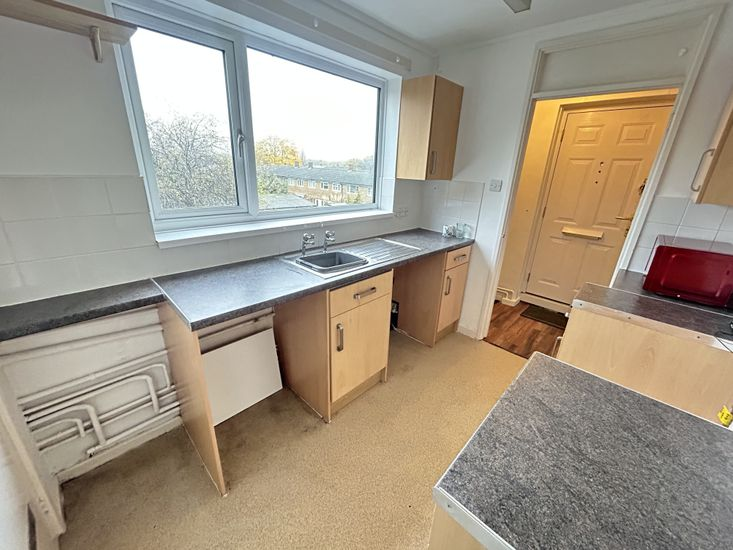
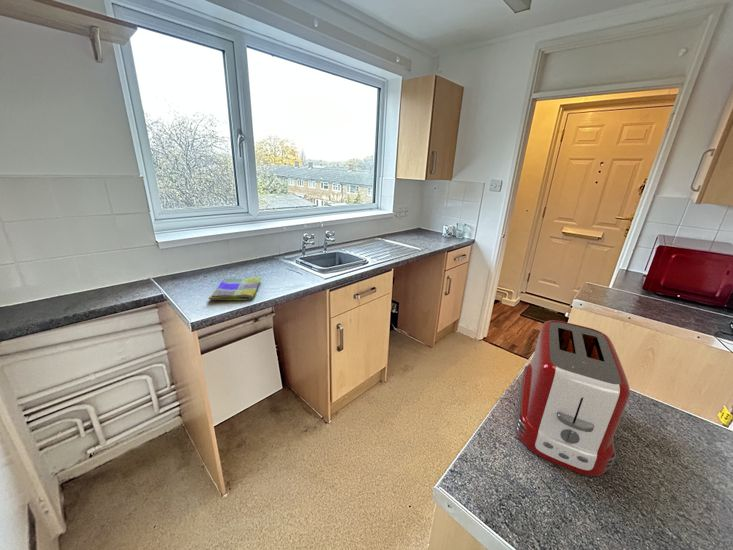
+ toaster (568, 383)
+ dish towel (237, 287)
